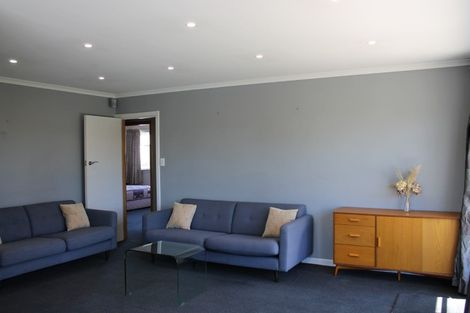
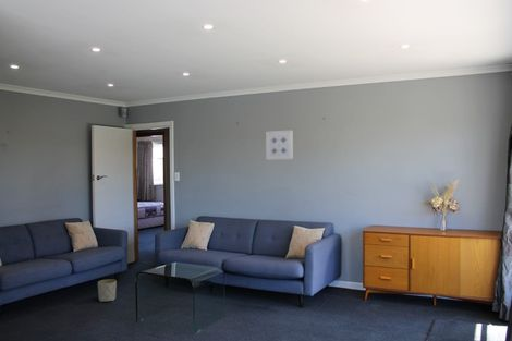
+ planter (107, 290)
+ wall art (279, 145)
